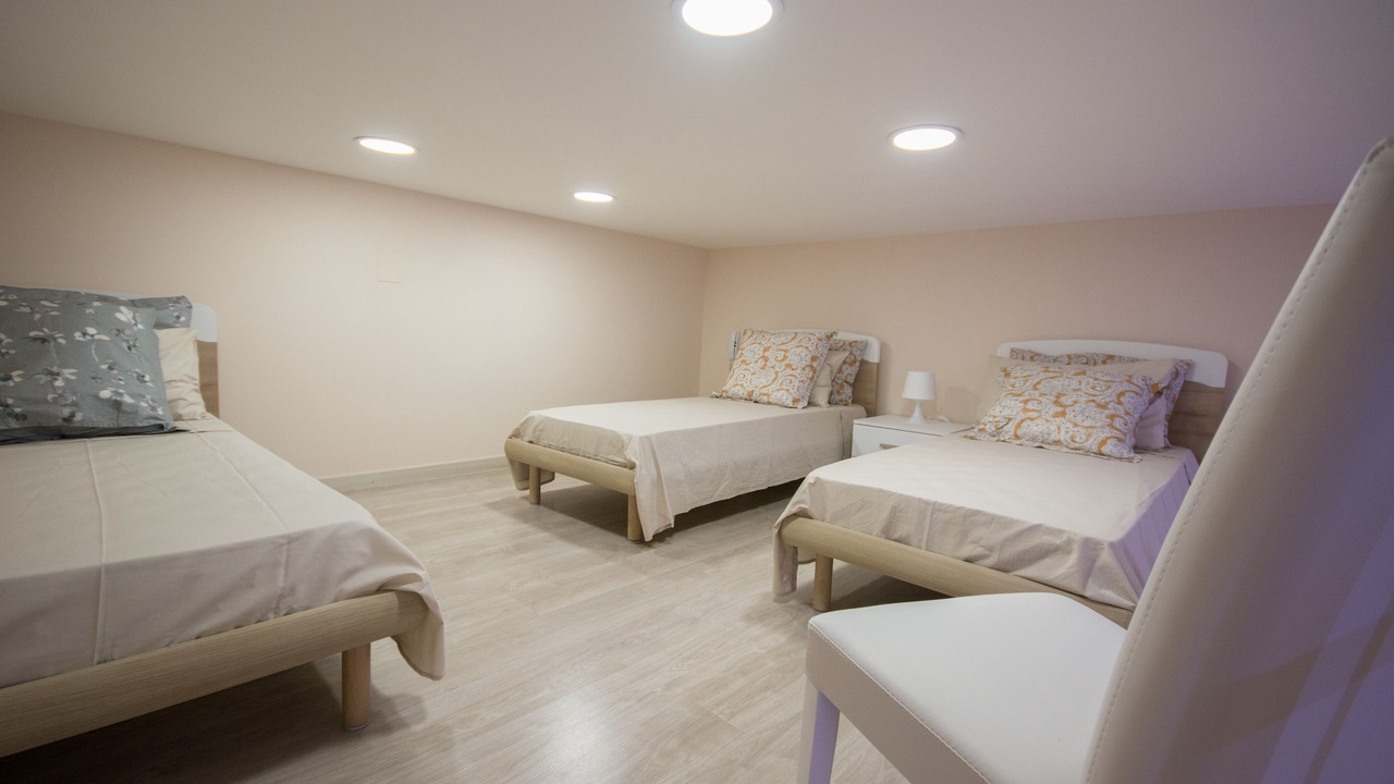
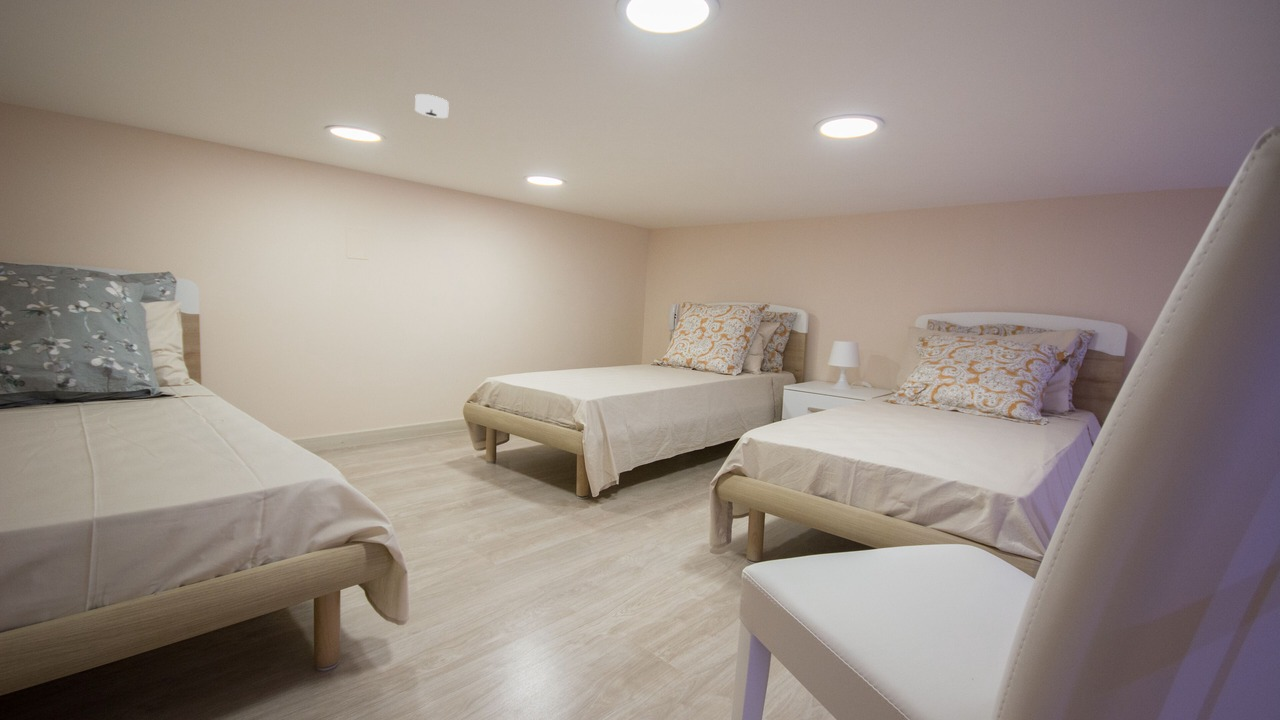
+ smoke detector (431, 107)
